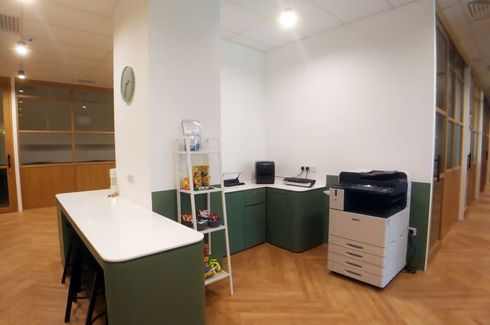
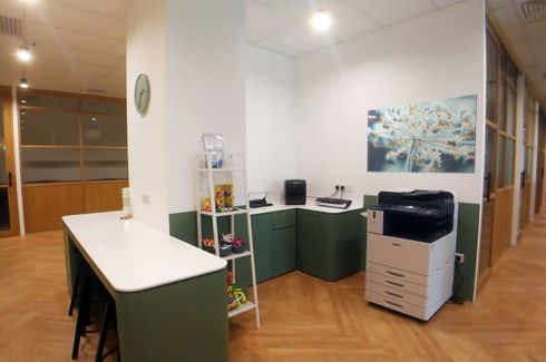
+ wall art (415, 138)
